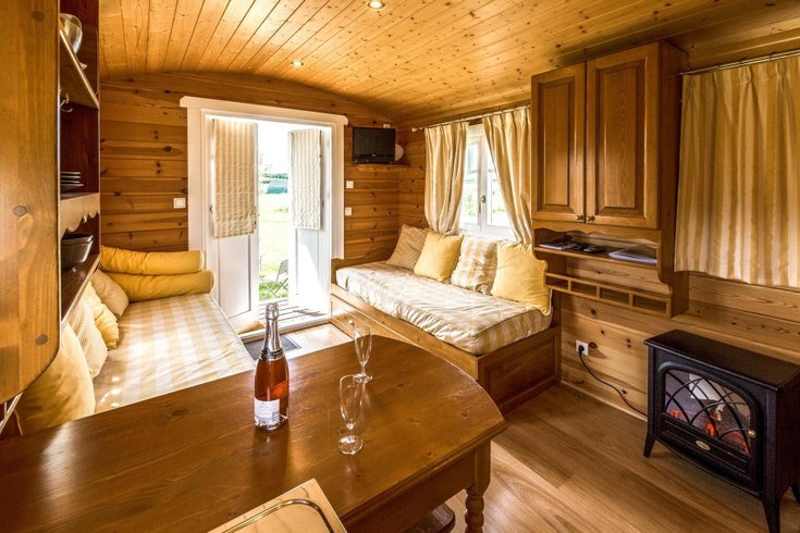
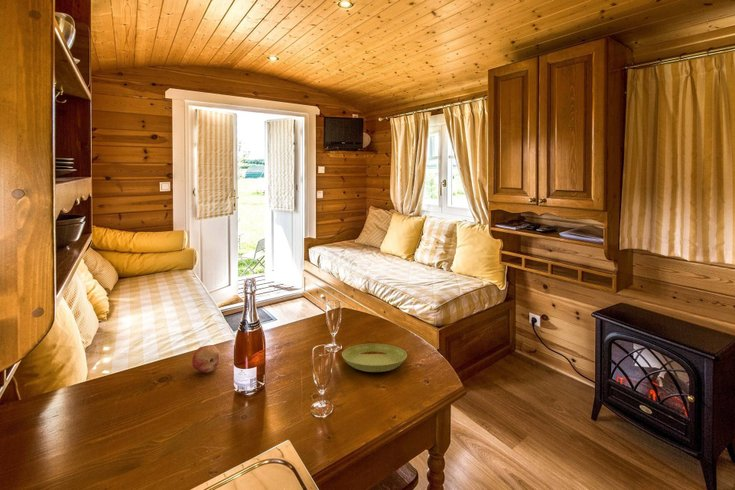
+ saucer (374, 358)
+ fruit (206, 359)
